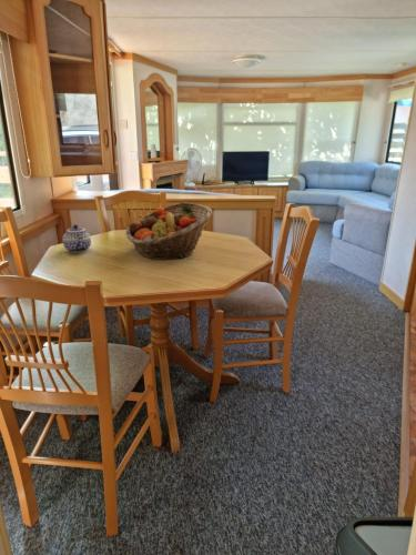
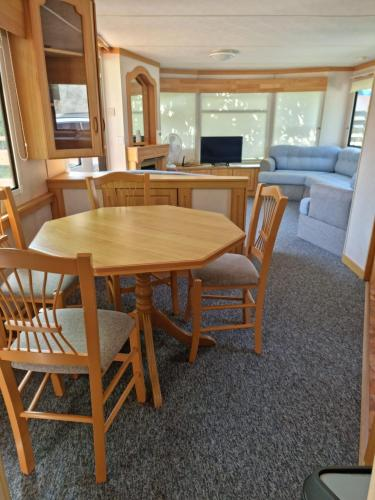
- teapot (77, 238)
- fruit basket (168, 229)
